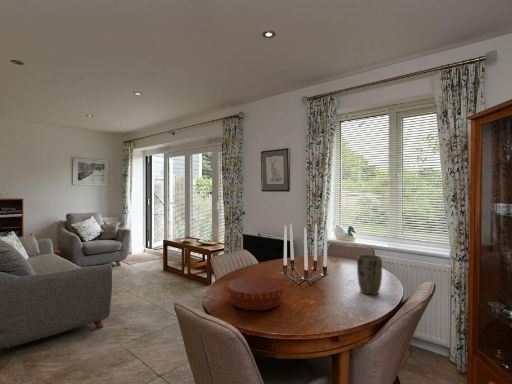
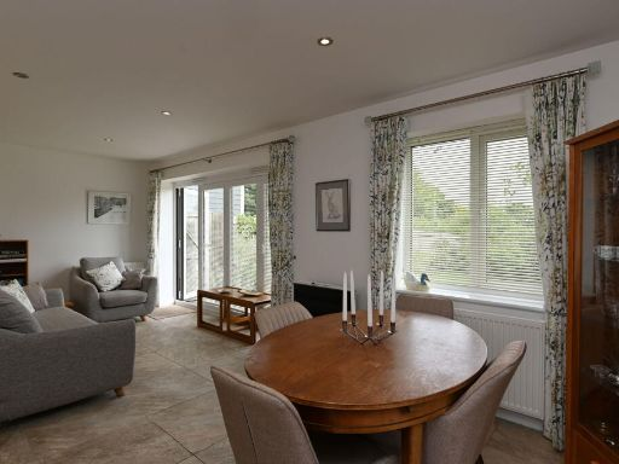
- bowl (256, 293)
- plant pot (369, 274)
